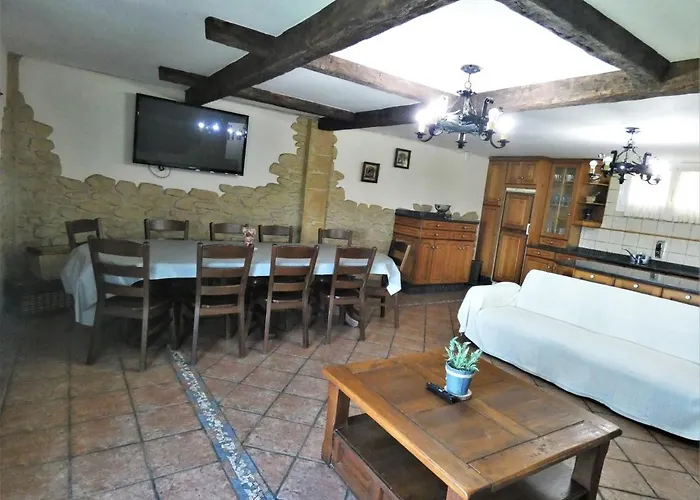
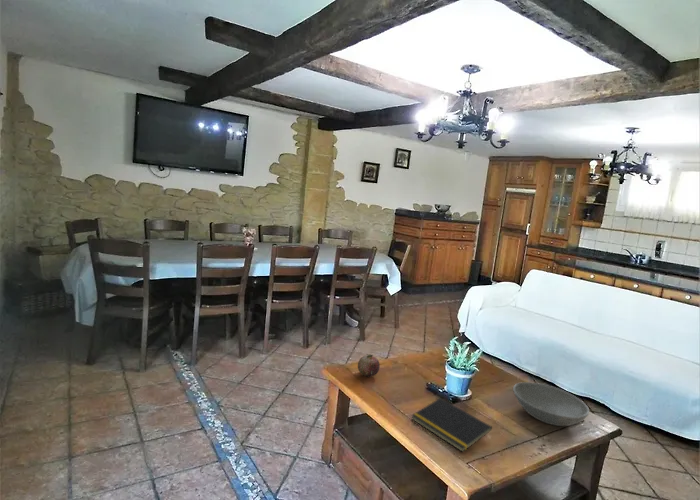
+ fruit (368, 365)
+ notepad (450, 422)
+ bowl (548, 407)
